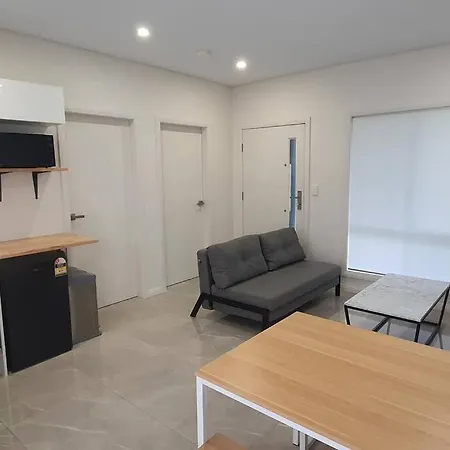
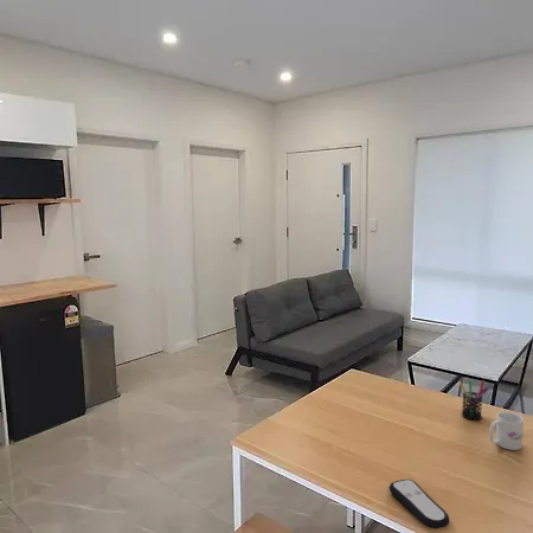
+ mug (505, 431)
+ pen holder (473, 397)
+ remote control (418, 502)
